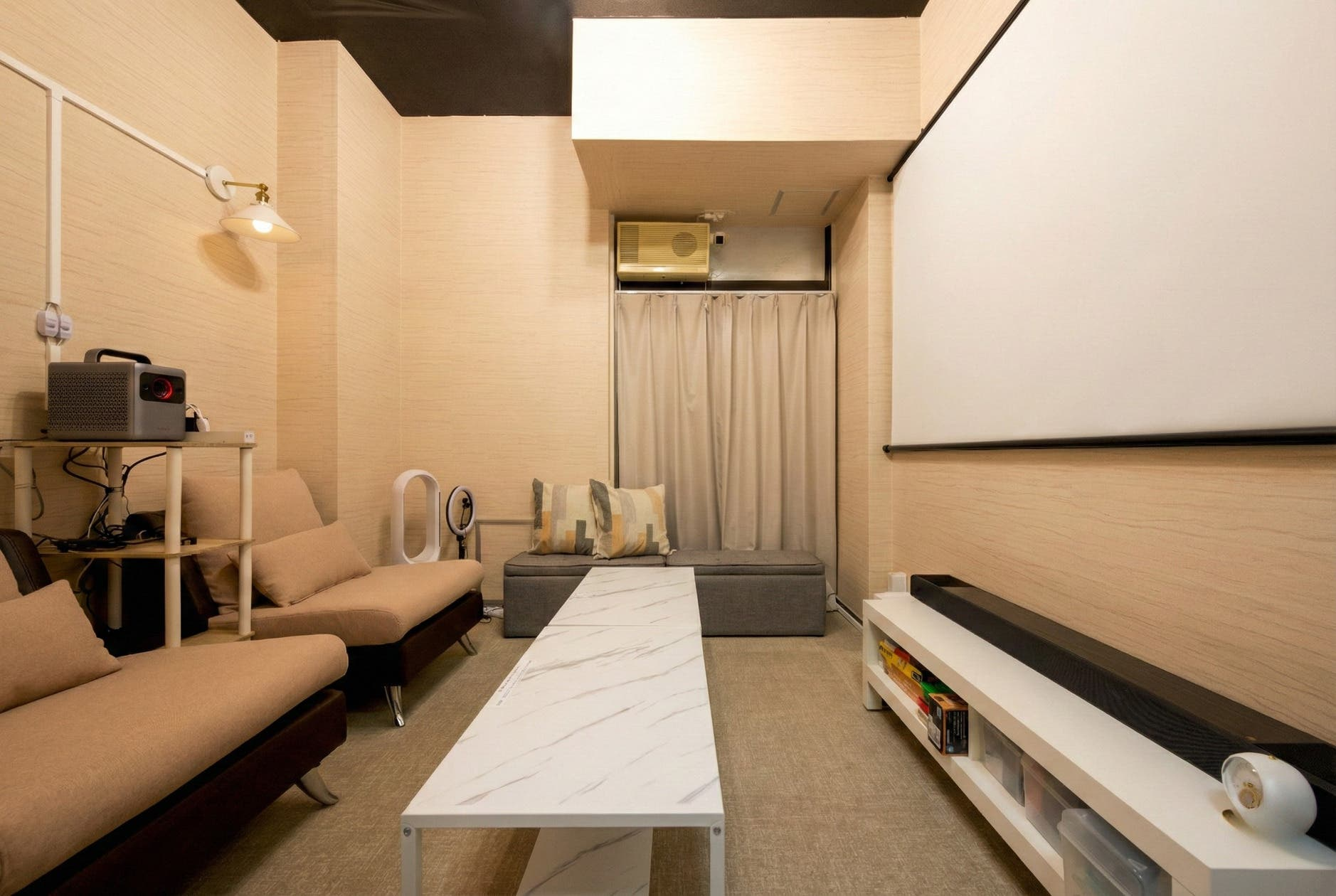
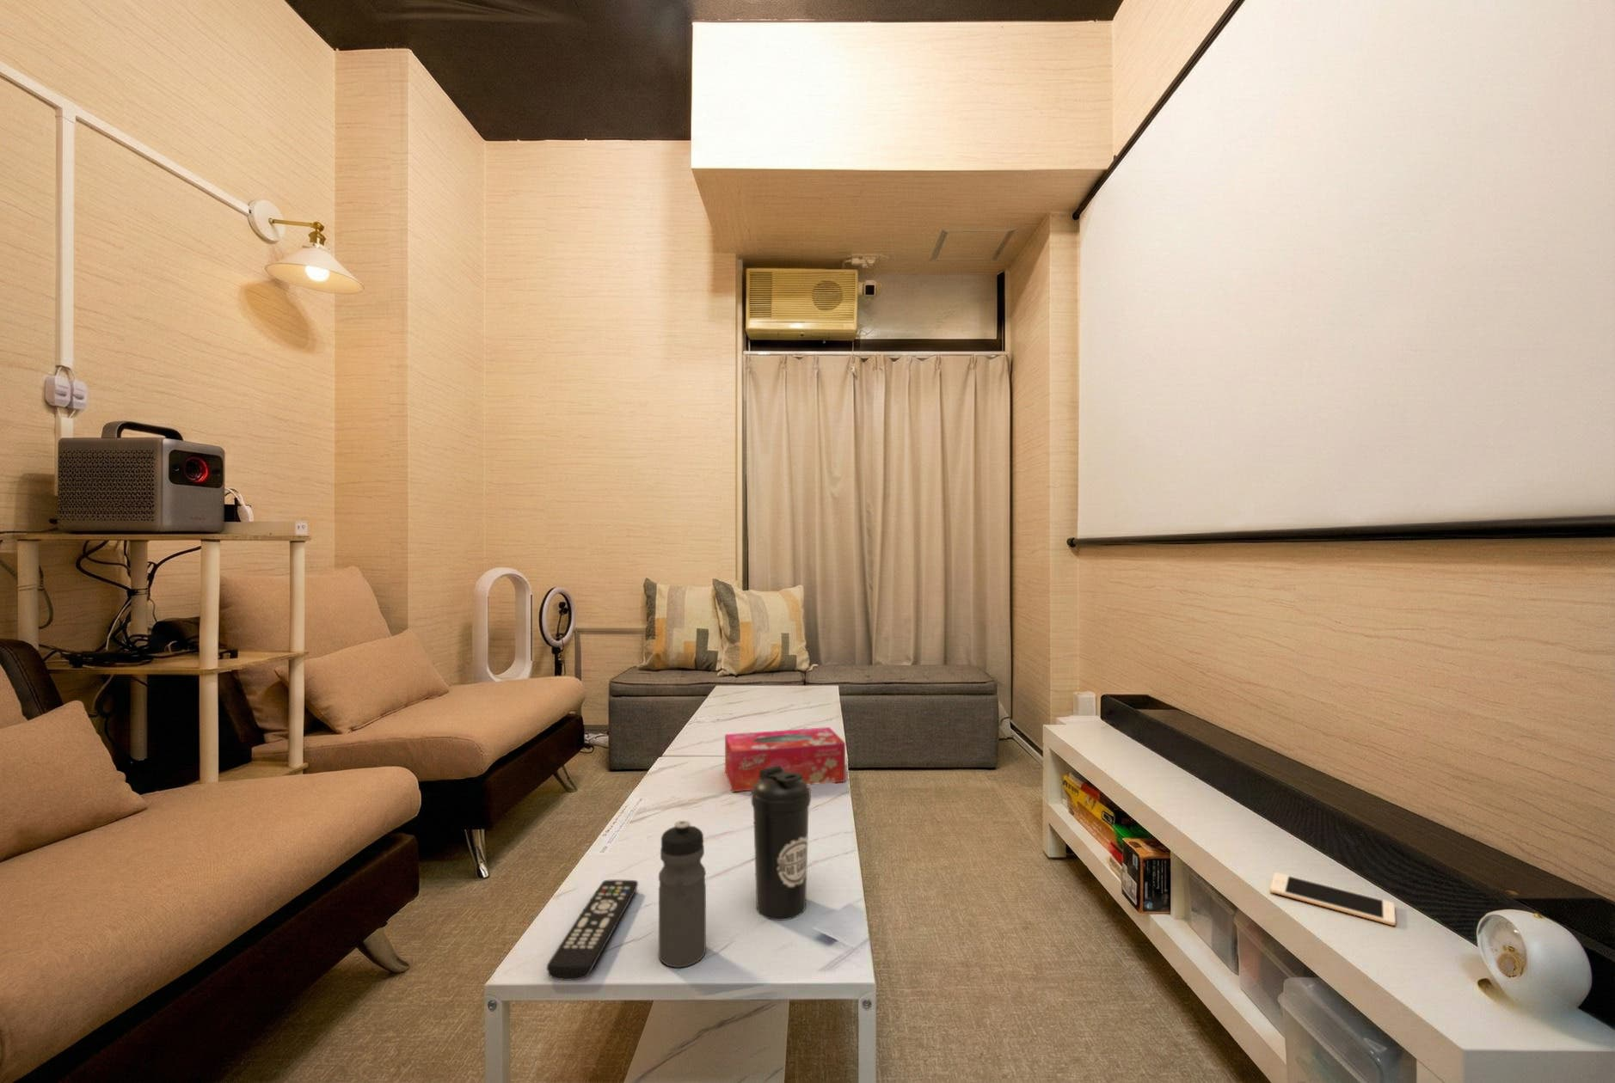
+ remote control (597, 923)
+ water bottle (781, 839)
+ tissue box (783, 757)
+ cell phone (1331, 897)
+ water bottle (682, 888)
